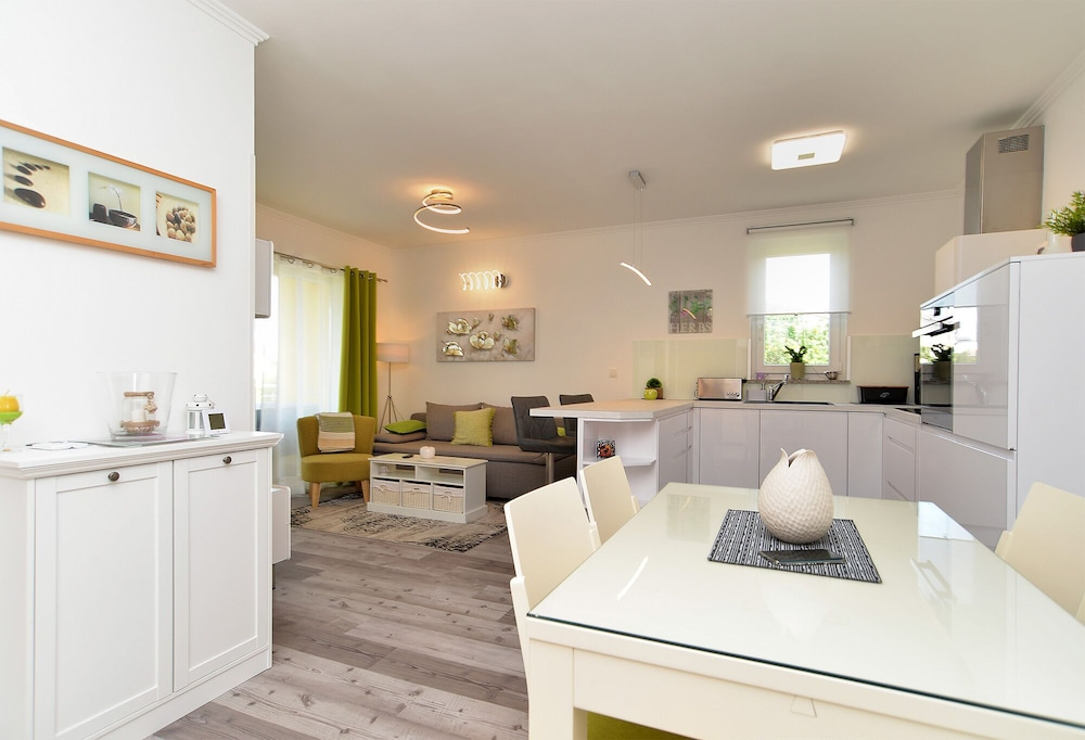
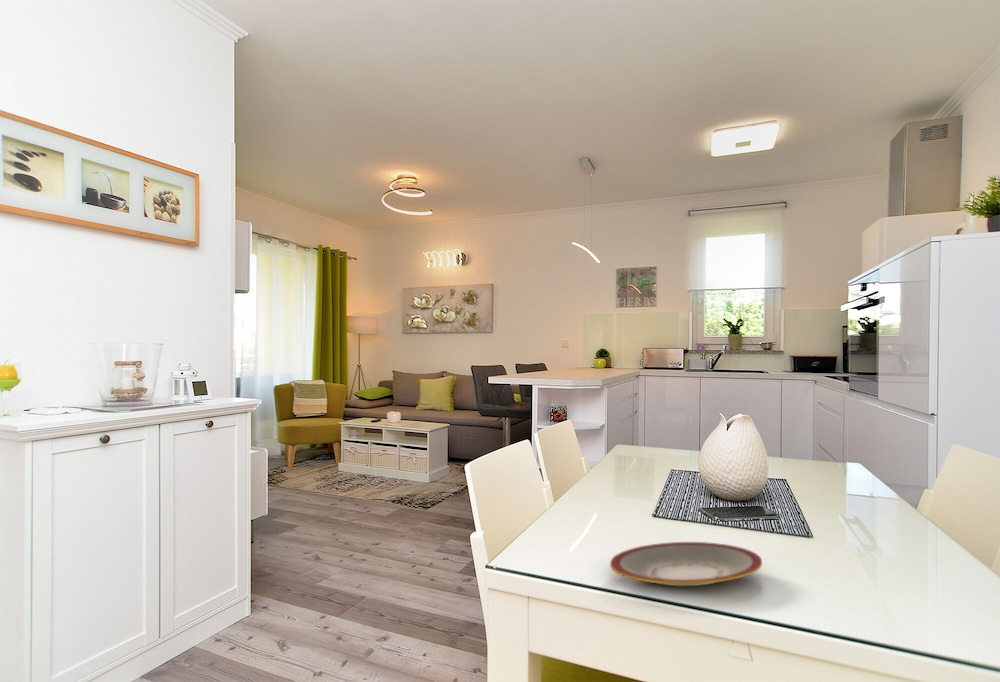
+ plate (686, 567)
